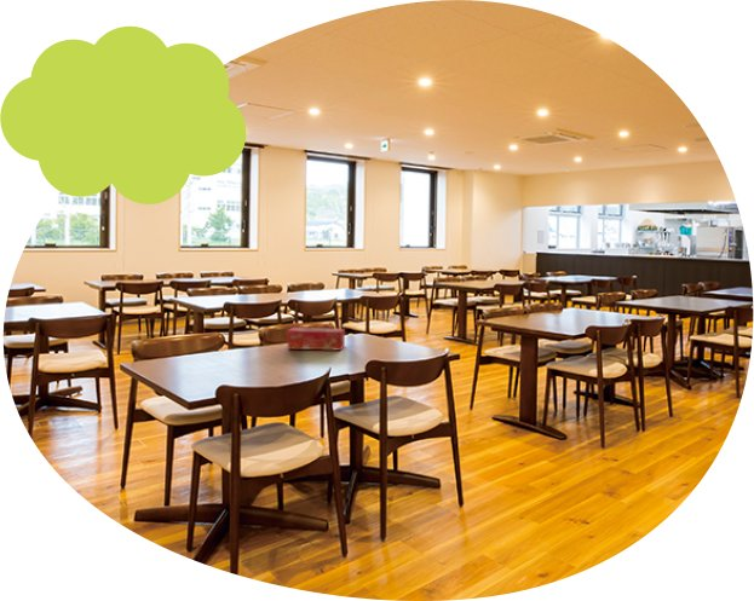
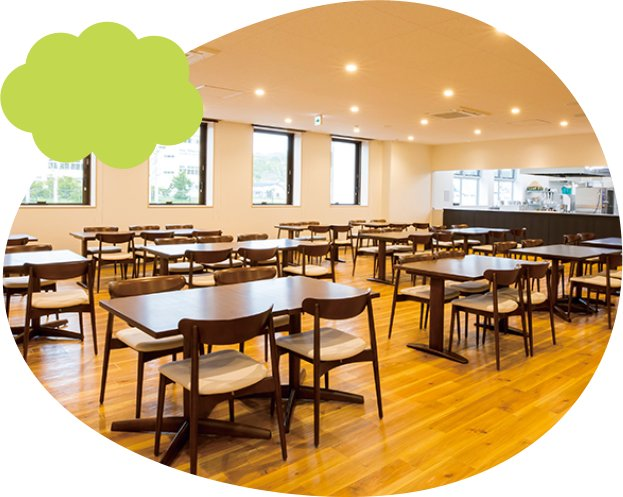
- tissue box (316, 339)
